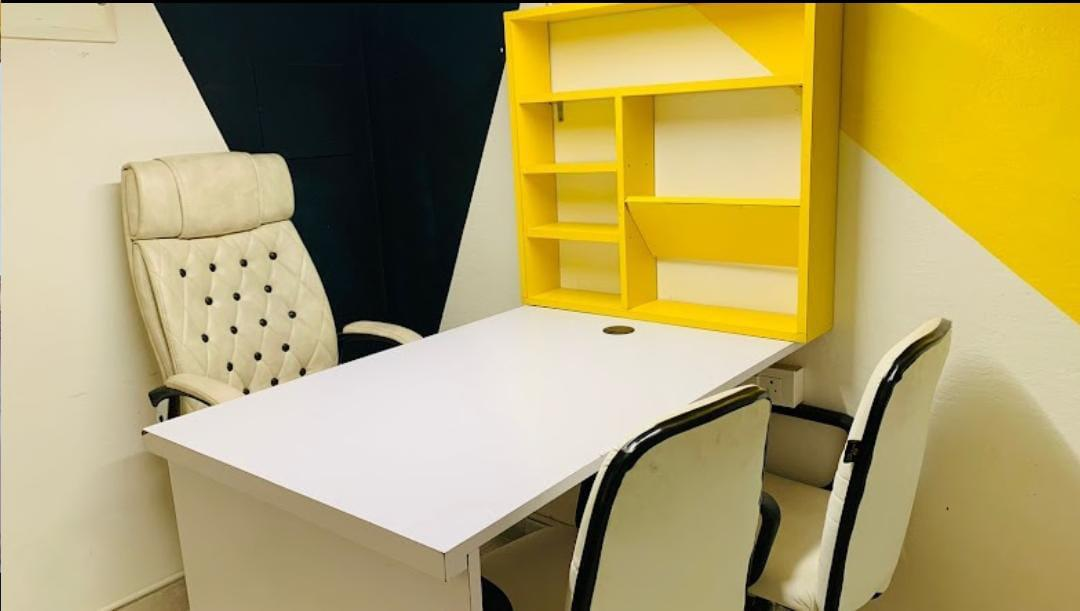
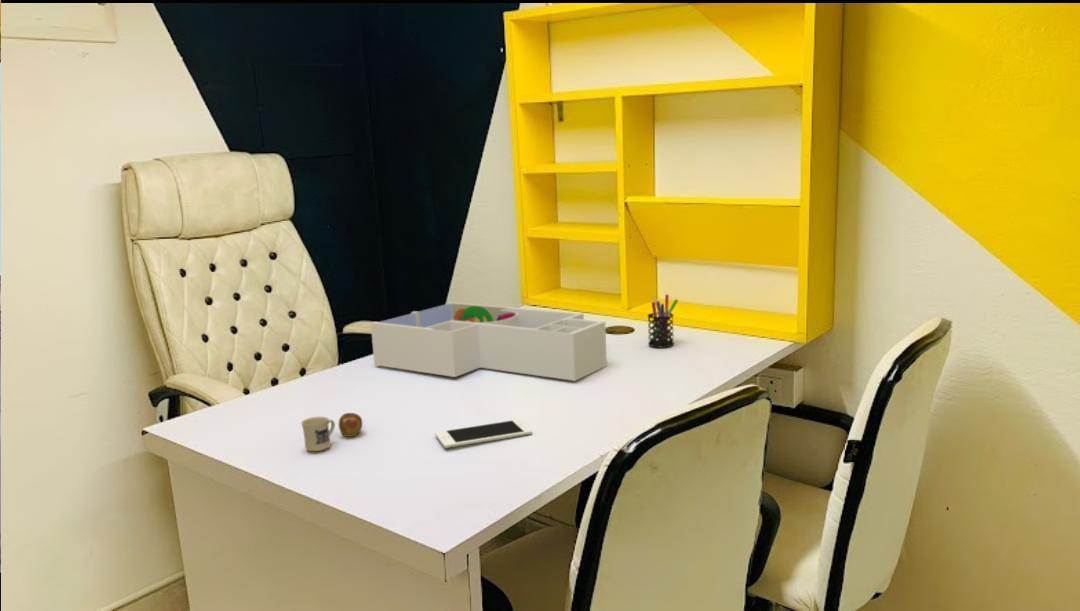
+ mug (333, 428)
+ pen holder (664, 318)
+ cell phone (483, 433)
+ desk organizer (494, 341)
